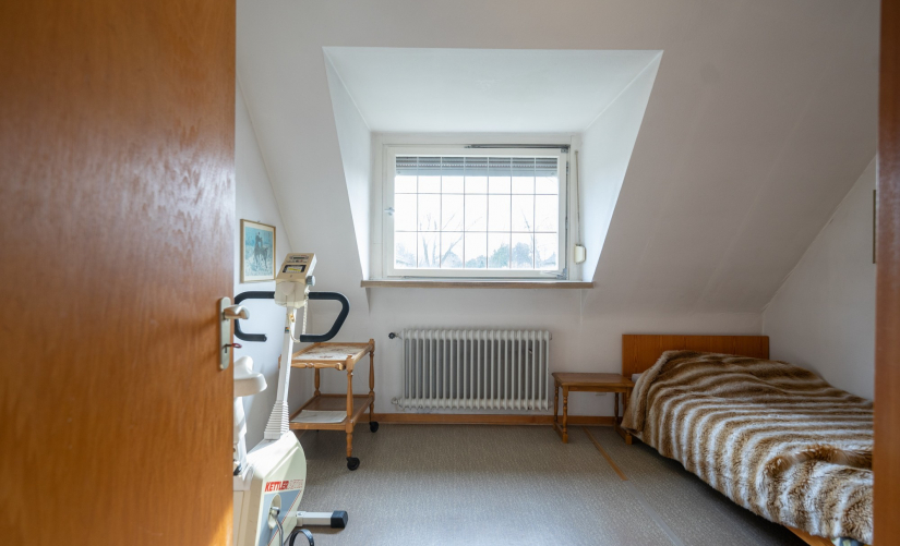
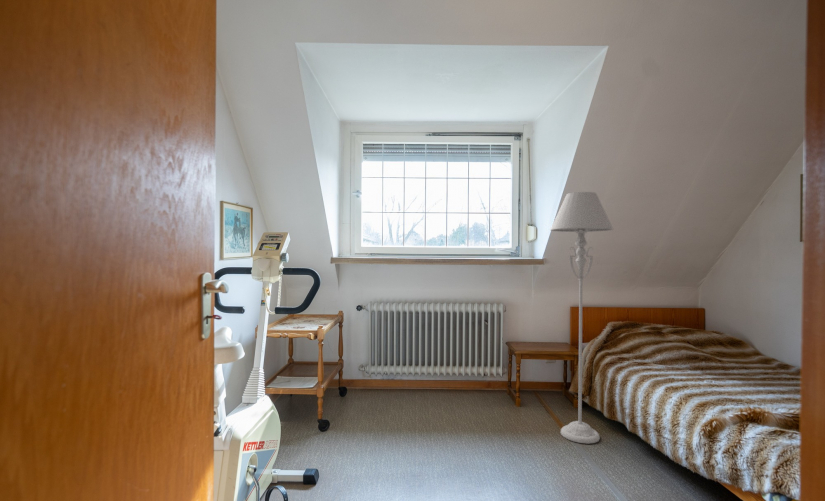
+ floor lamp (580, 314)
